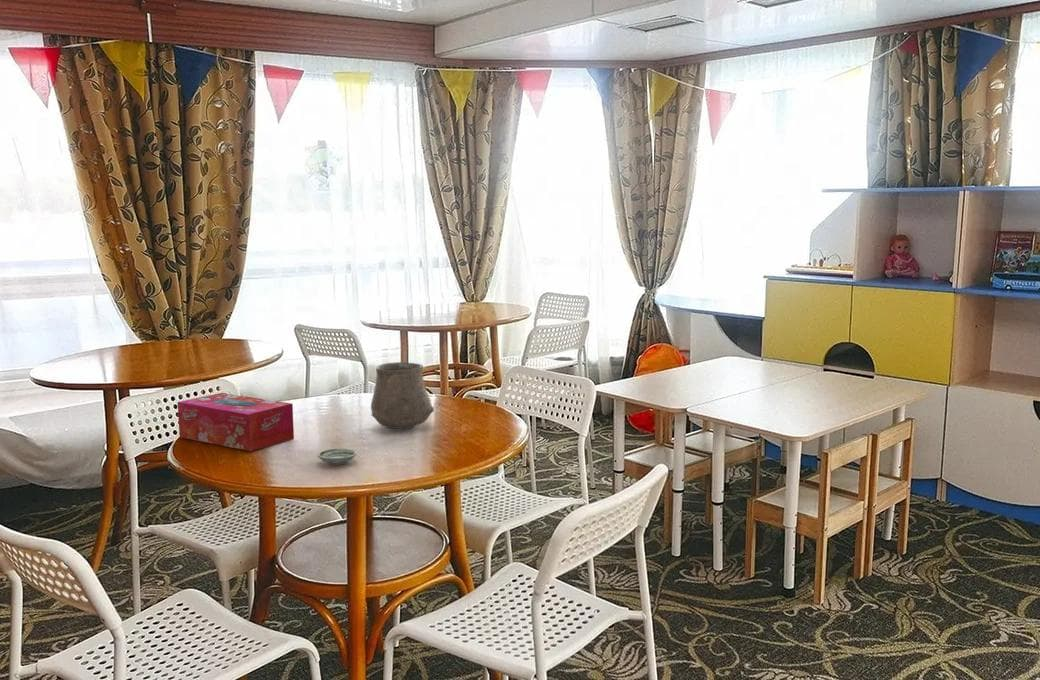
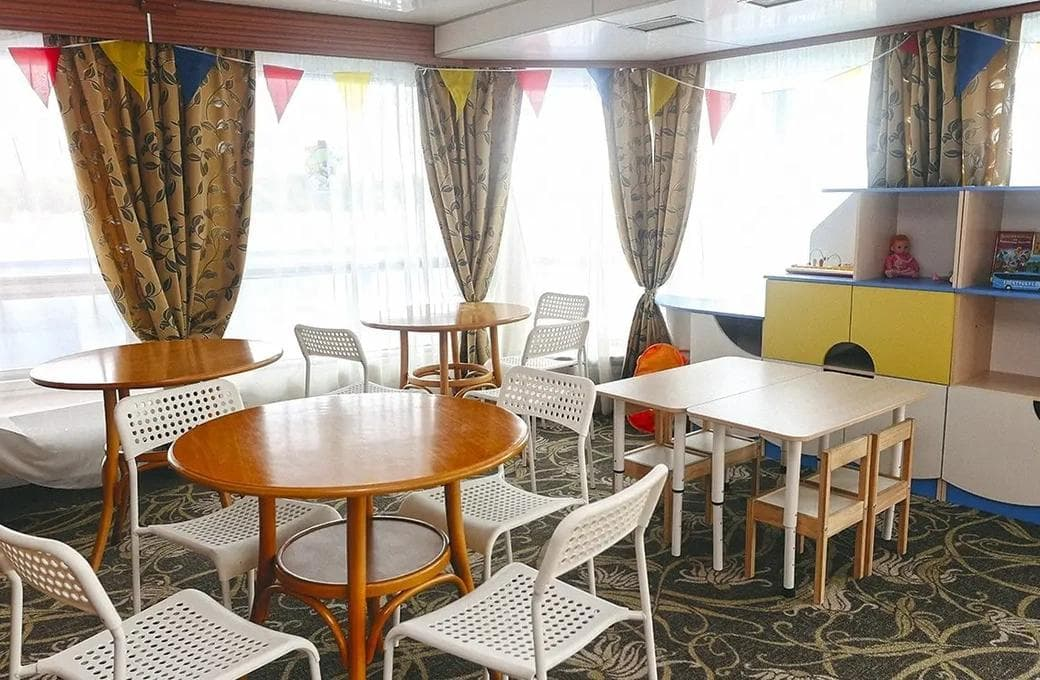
- tissue box (235, 420)
- ceramic cup (399, 396)
- saucer (337, 457)
